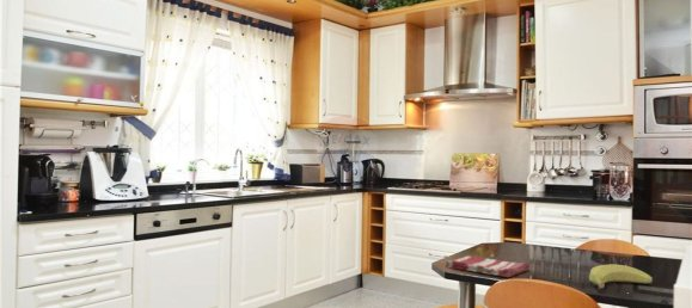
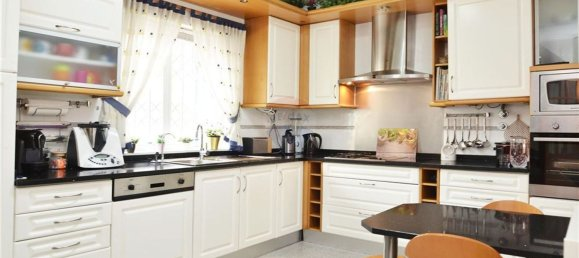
- banana (617, 276)
- dish towel (486, 264)
